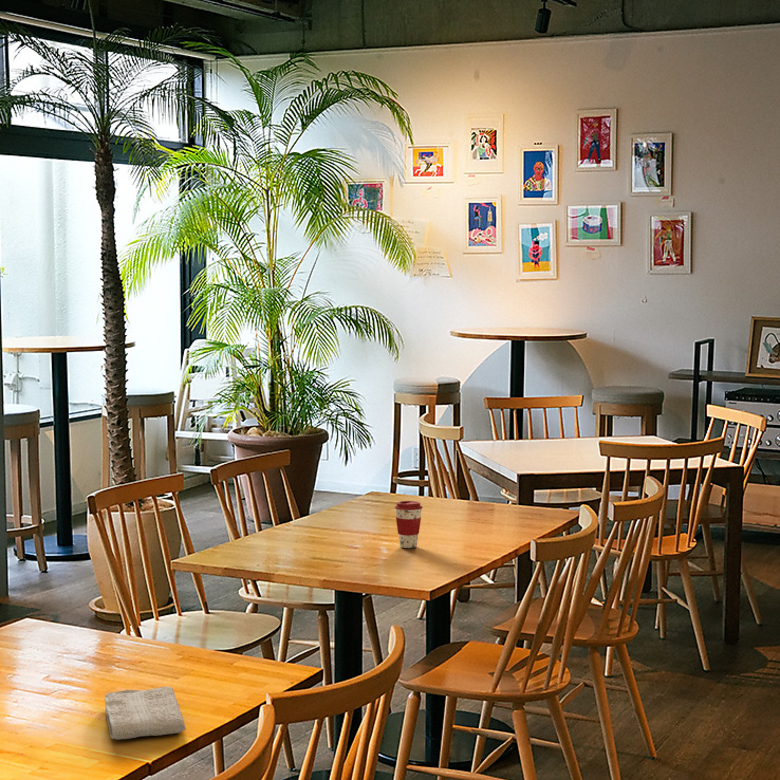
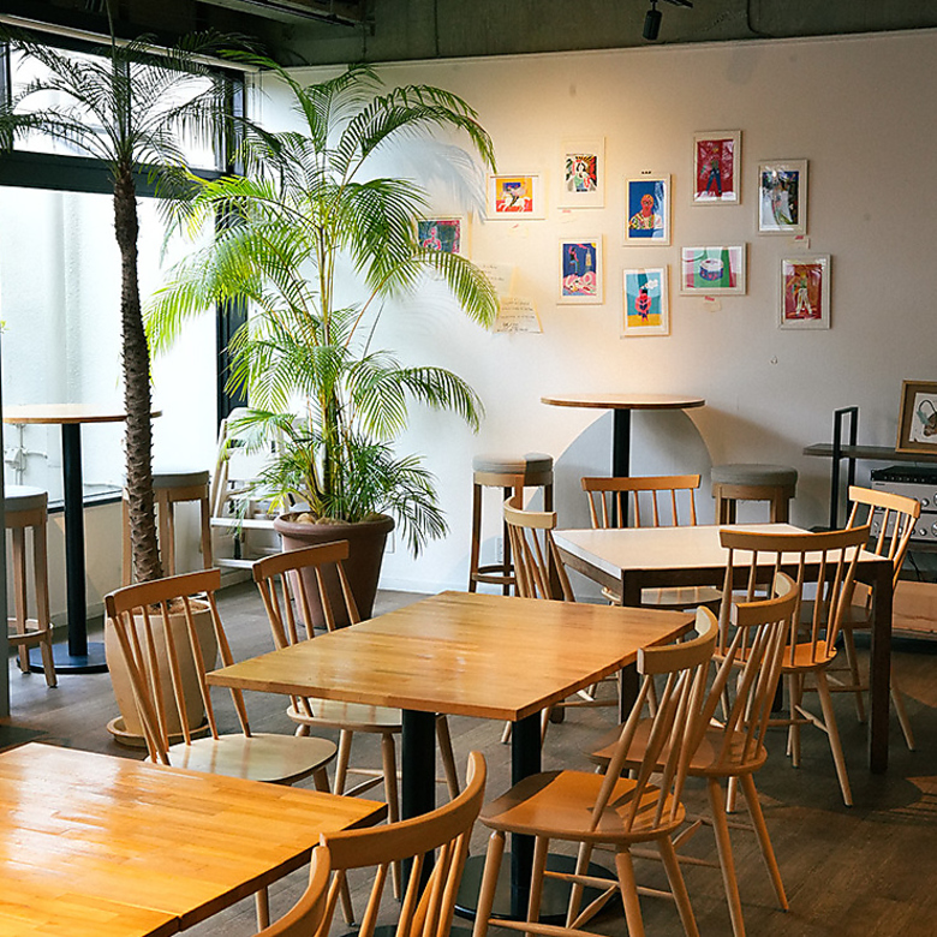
- coffee cup (408, 524)
- washcloth (143, 711)
